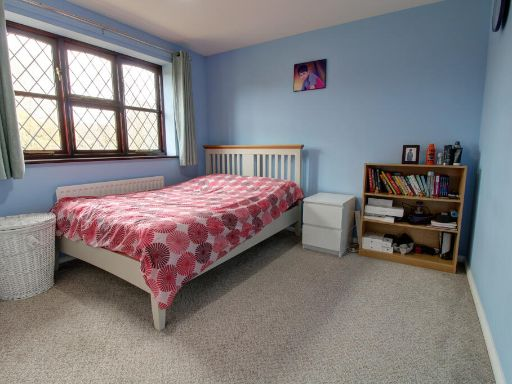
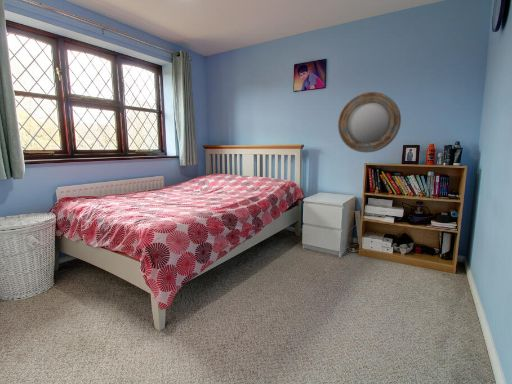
+ home mirror (367, 122)
